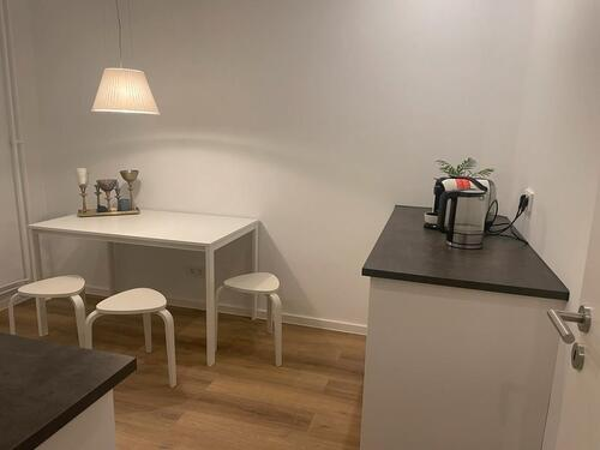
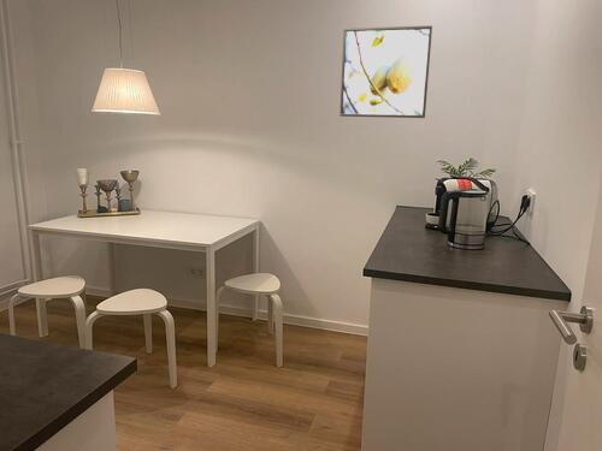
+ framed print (384, 72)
